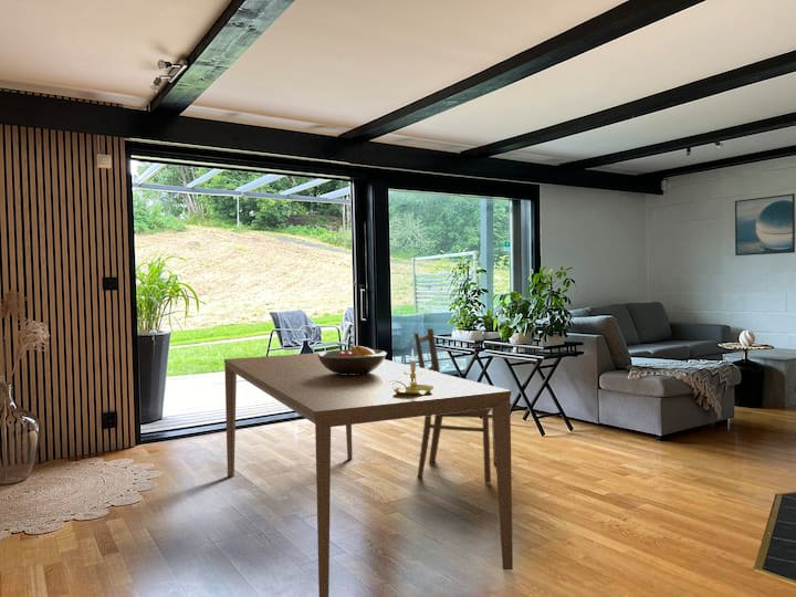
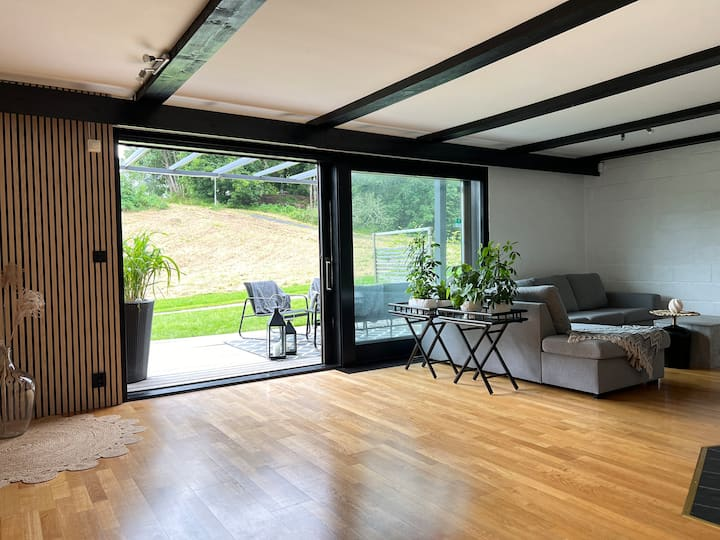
- candle holder (410, 370)
- dining chair (459, 411)
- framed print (764, 226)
- fruit bowl (352, 359)
- dining table (347, 442)
